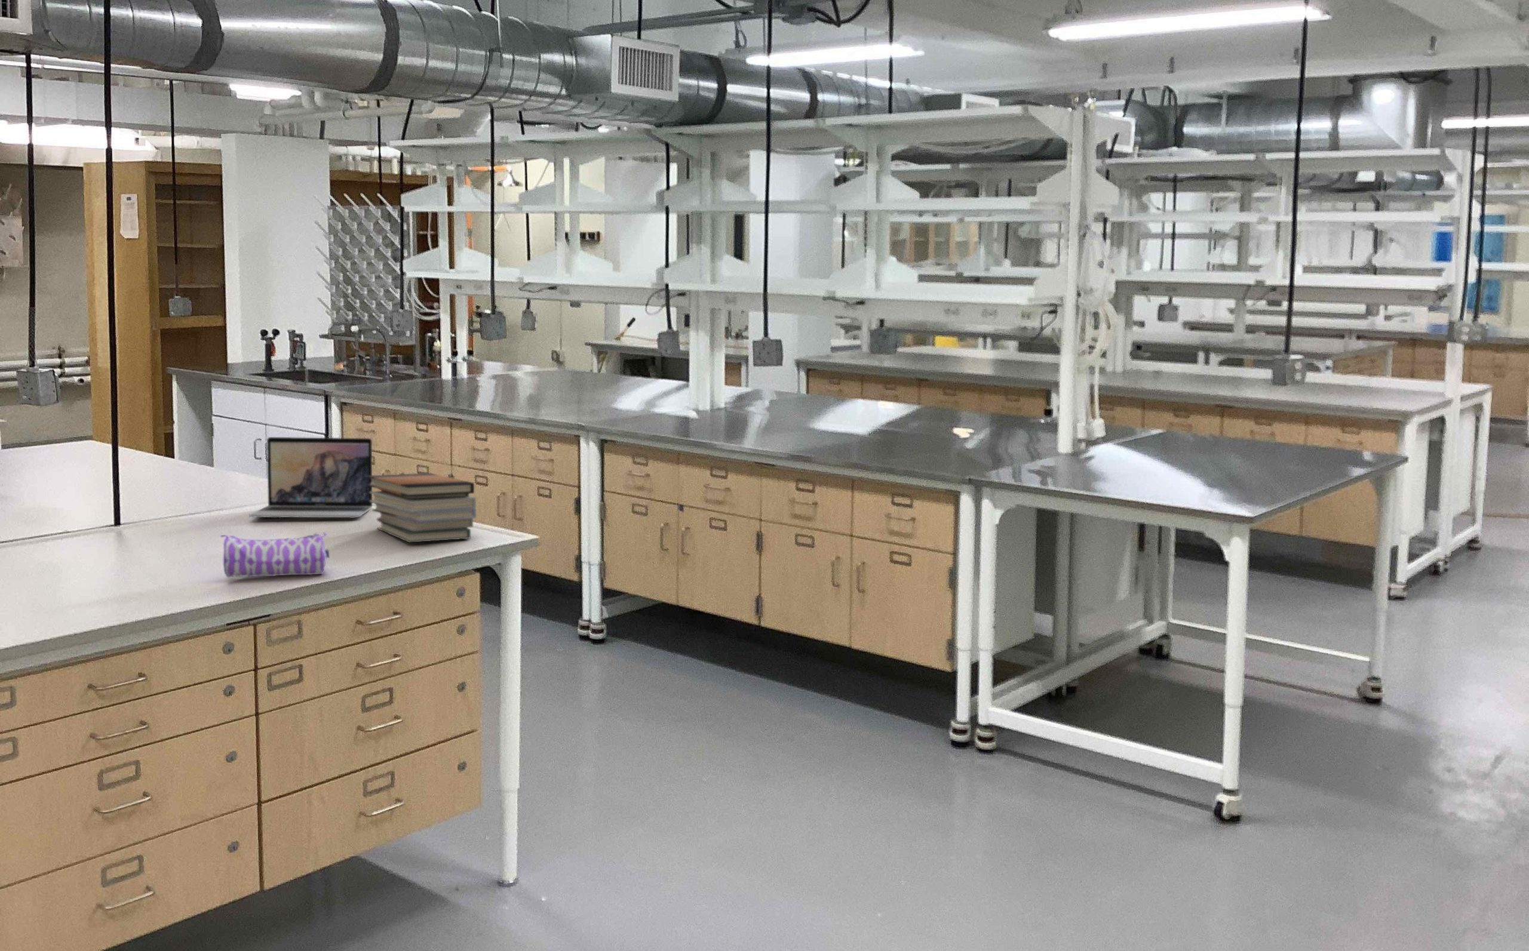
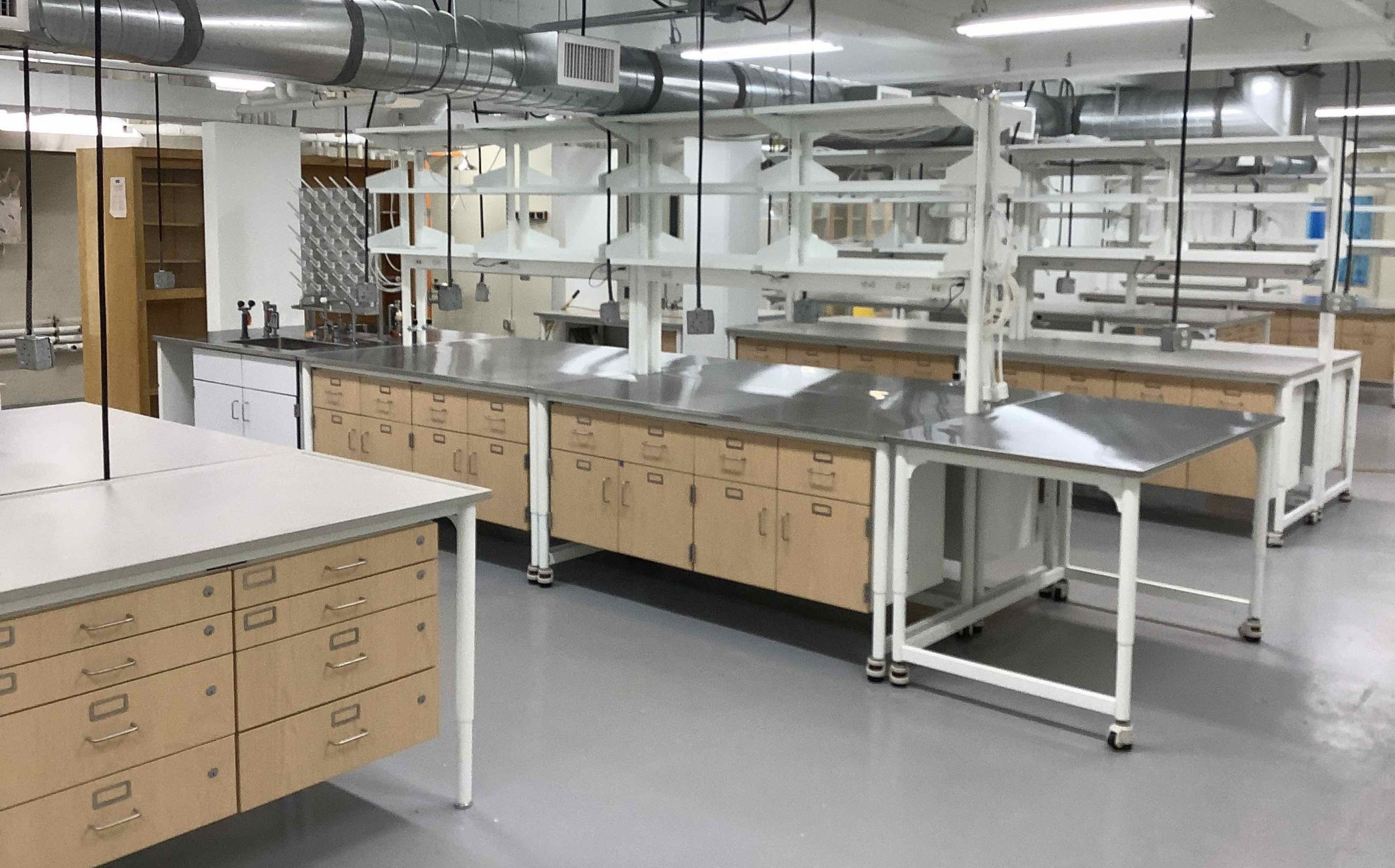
- book stack (422, 506)
- pencil case (275, 554)
- laptop (311, 477)
